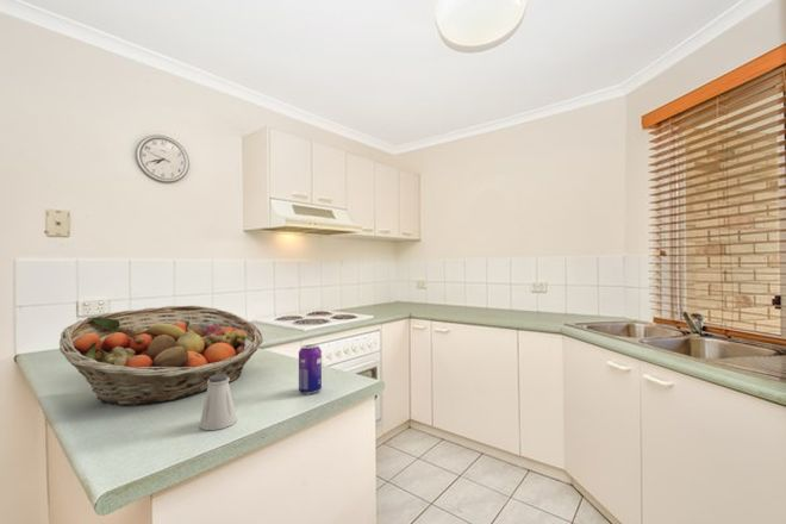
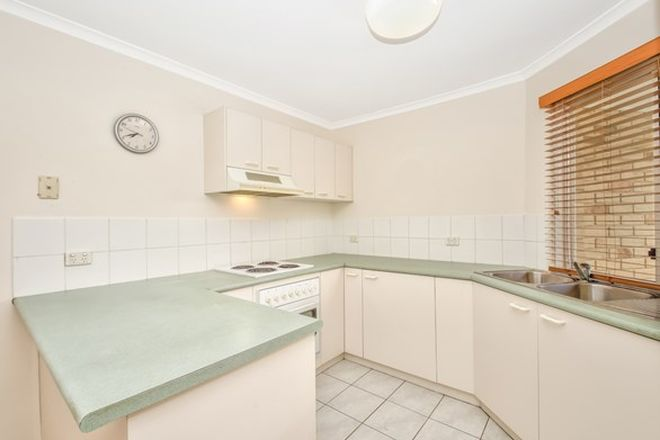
- fruit basket (174, 347)
- saltshaker (218, 399)
- beverage can (310, 368)
